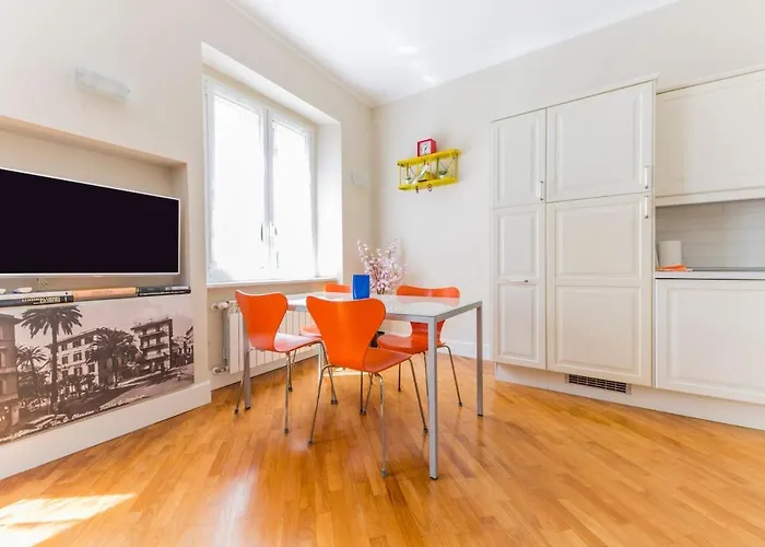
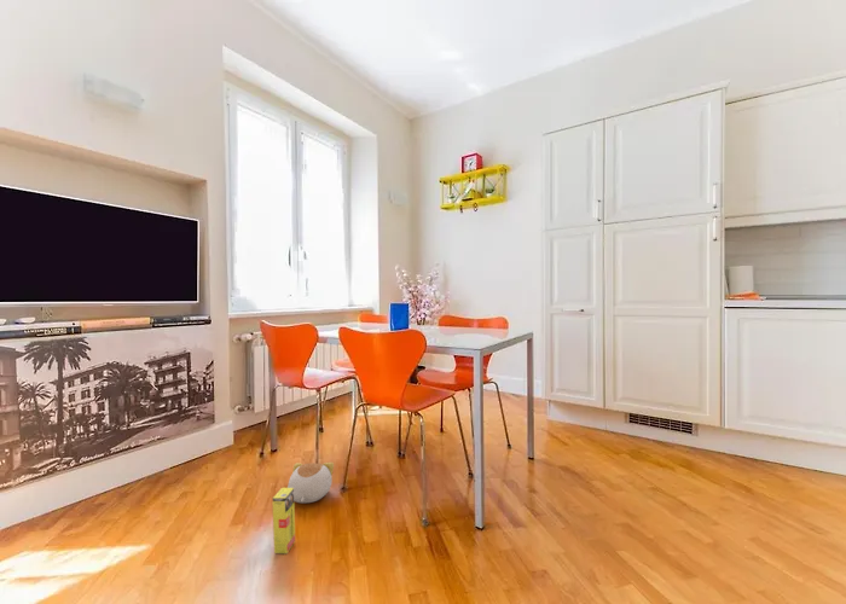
+ plush toy (308, 483)
+ box (284, 519)
